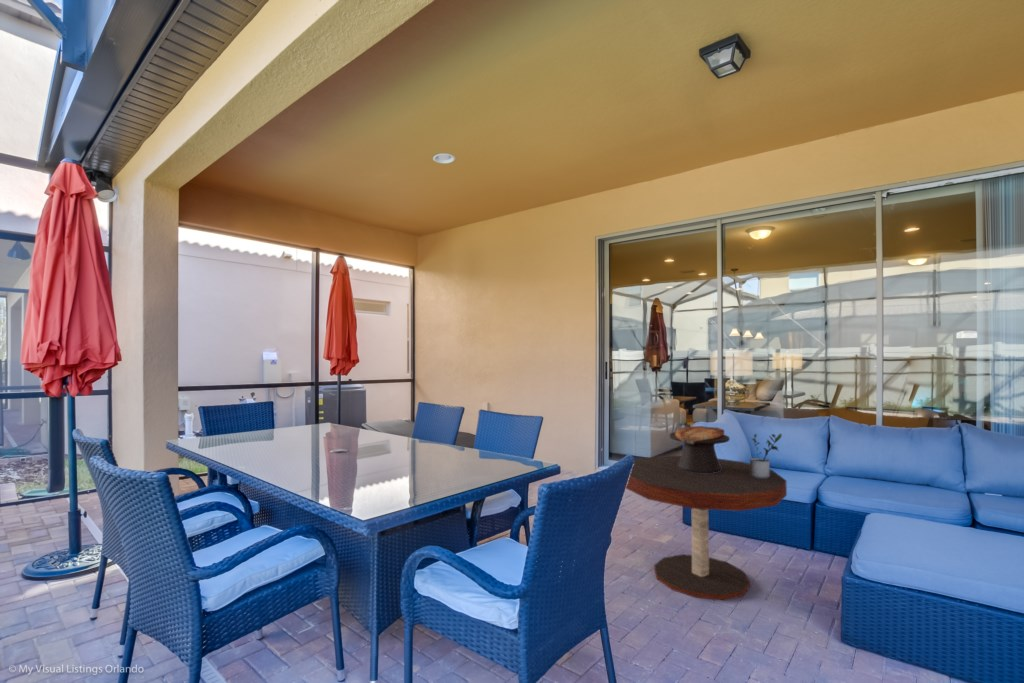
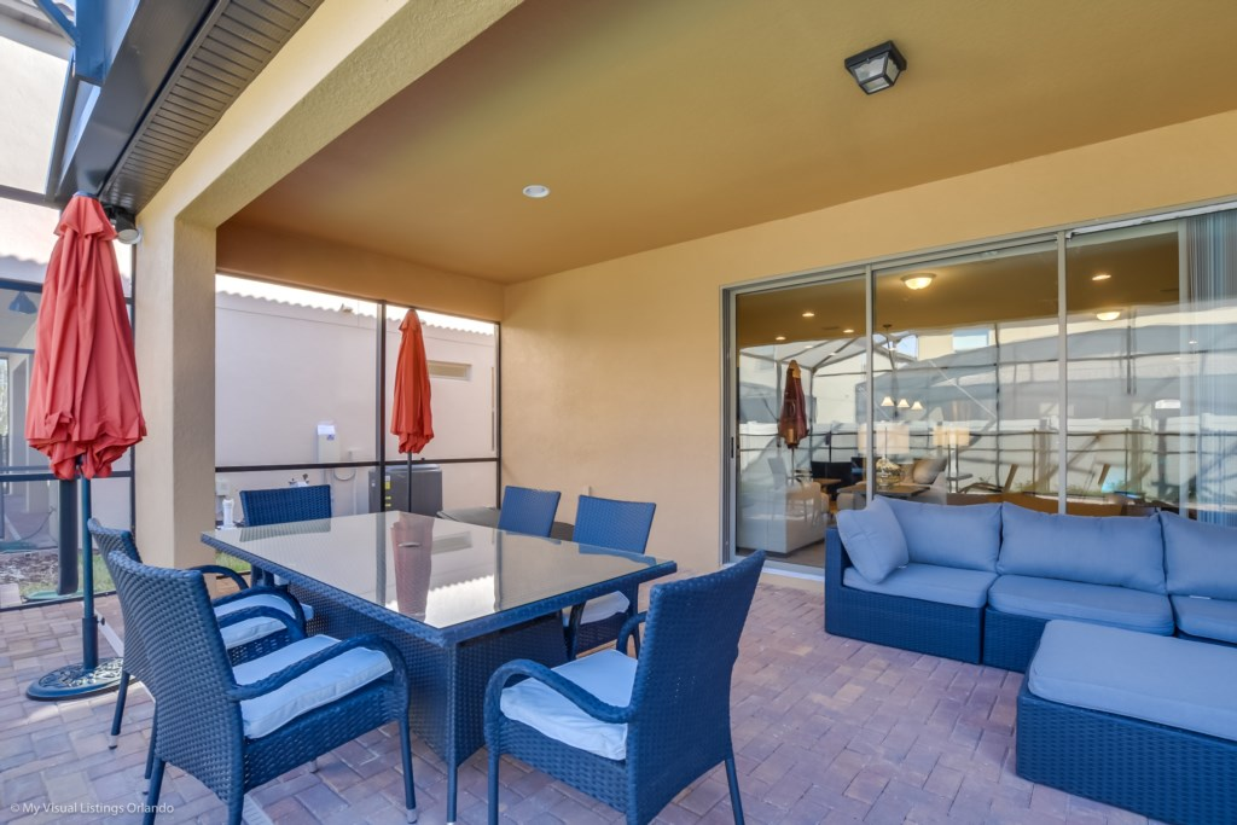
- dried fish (696, 450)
- coffee table (700, 524)
- potted plant (765, 454)
